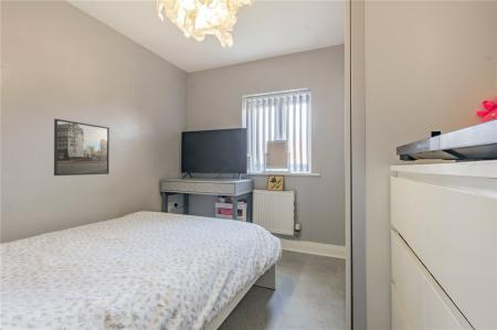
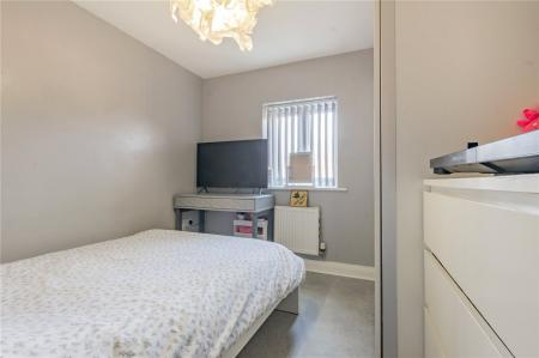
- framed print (84, 149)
